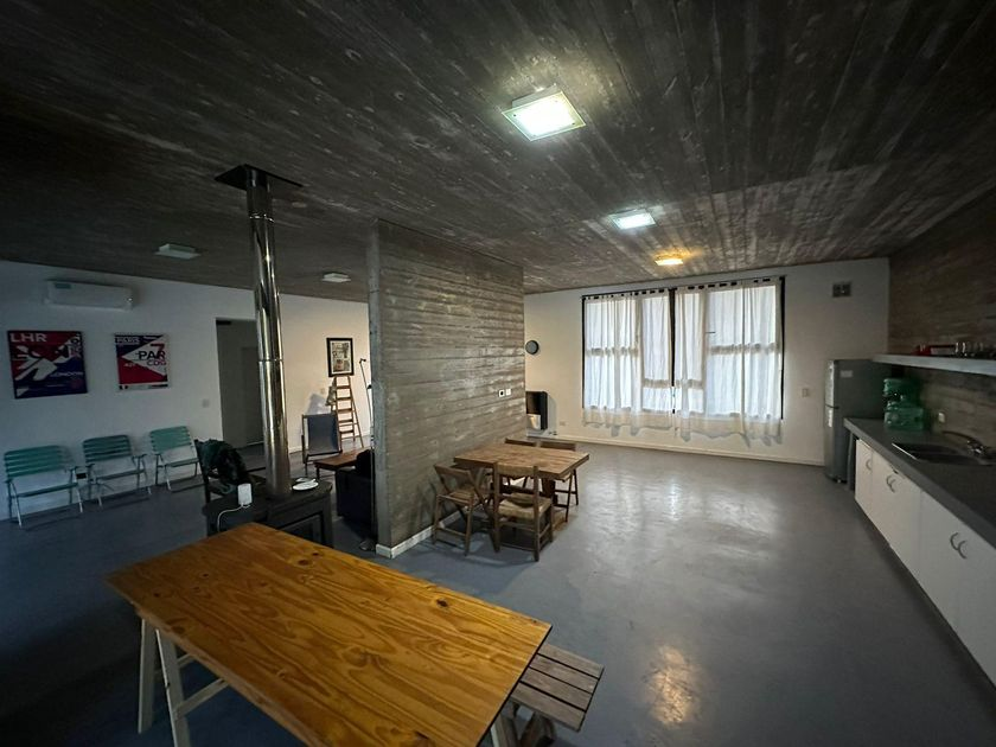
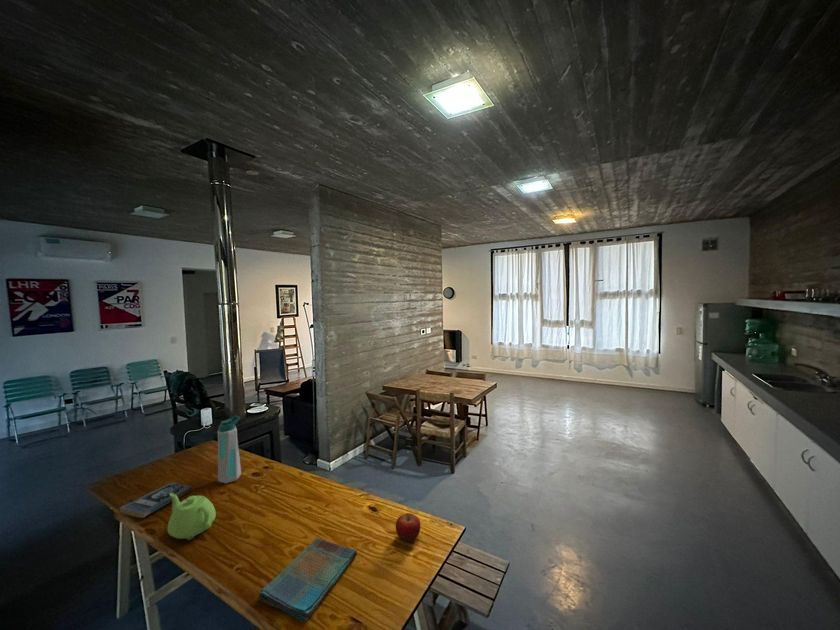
+ fruit (408, 525)
+ dish towel (311, 572)
+ teapot (190, 513)
+ book (158, 498)
+ water bottle (229, 448)
